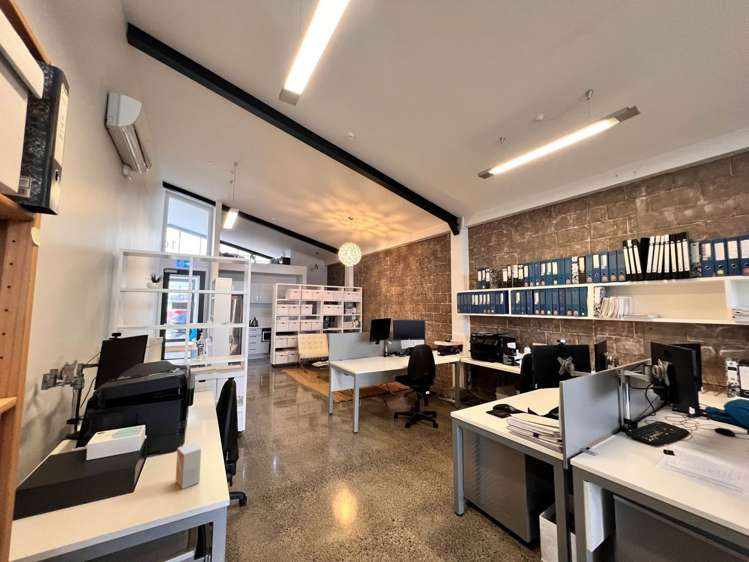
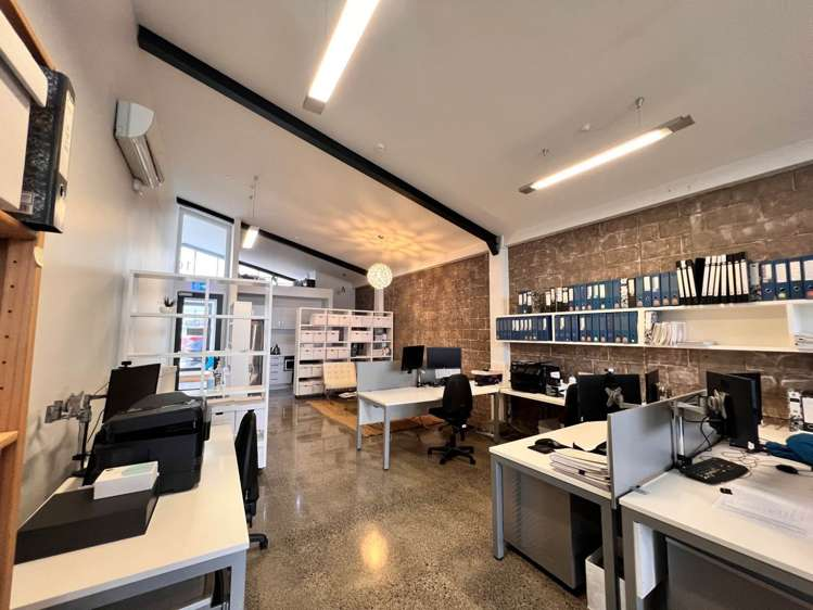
- small box (188, 464)
